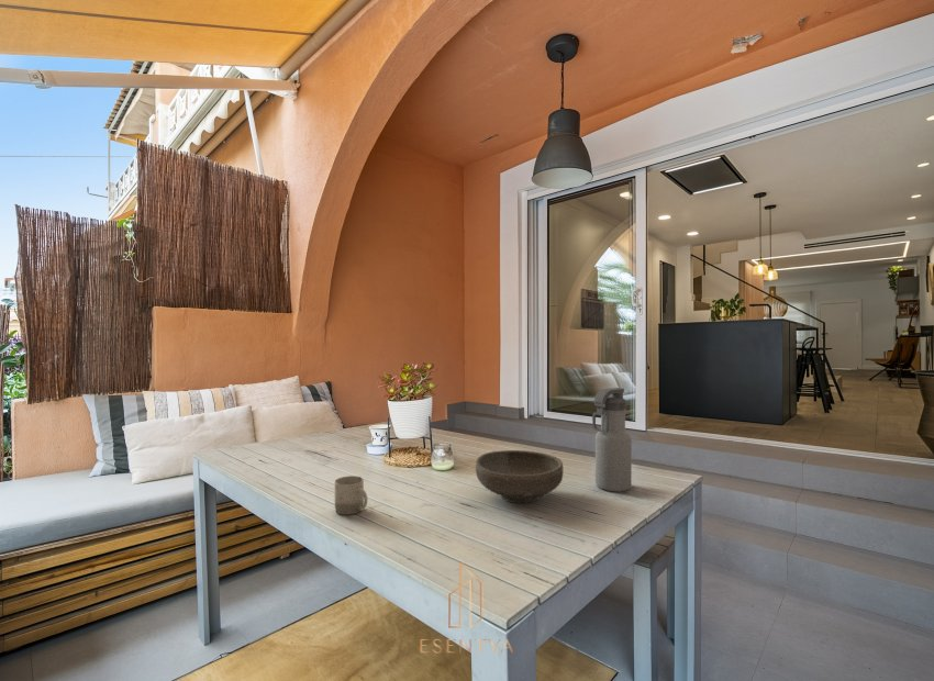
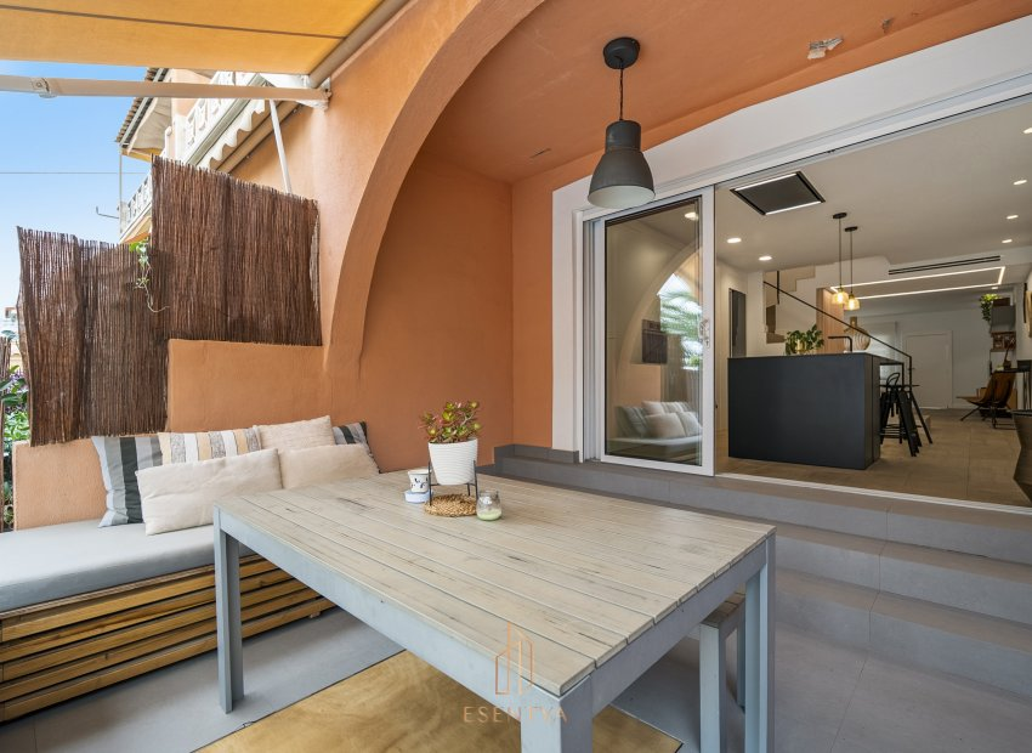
- water bottle (612, 437)
- cup (353, 495)
- bowl (519, 478)
